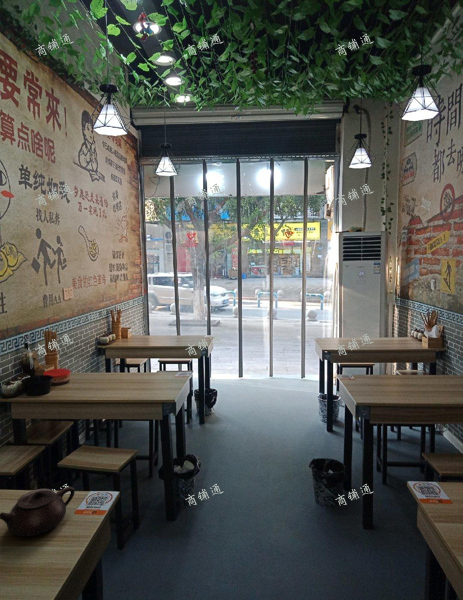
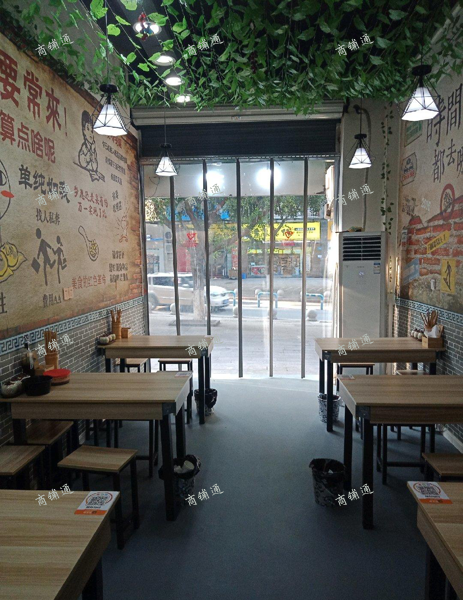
- teapot (38, 507)
